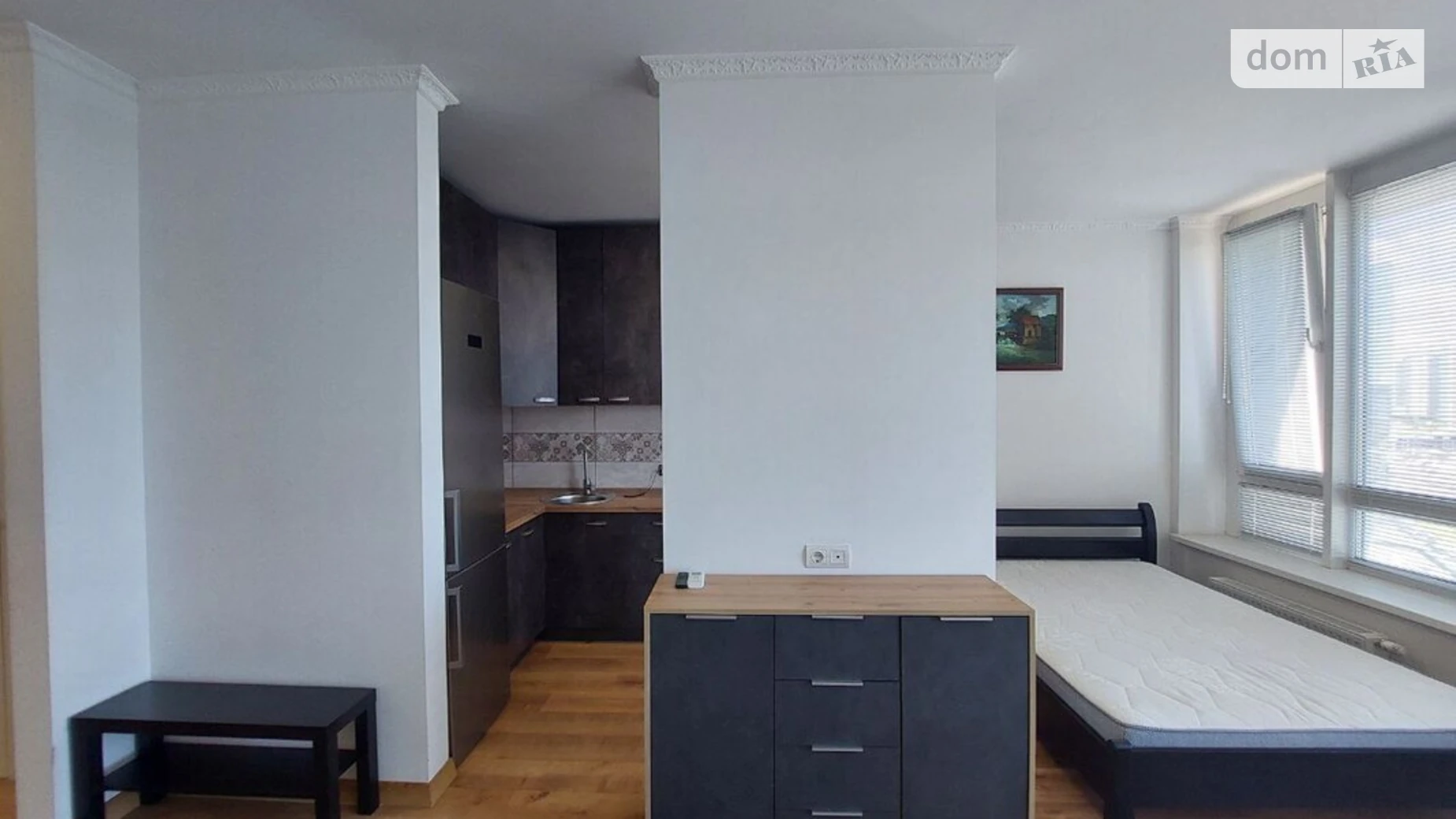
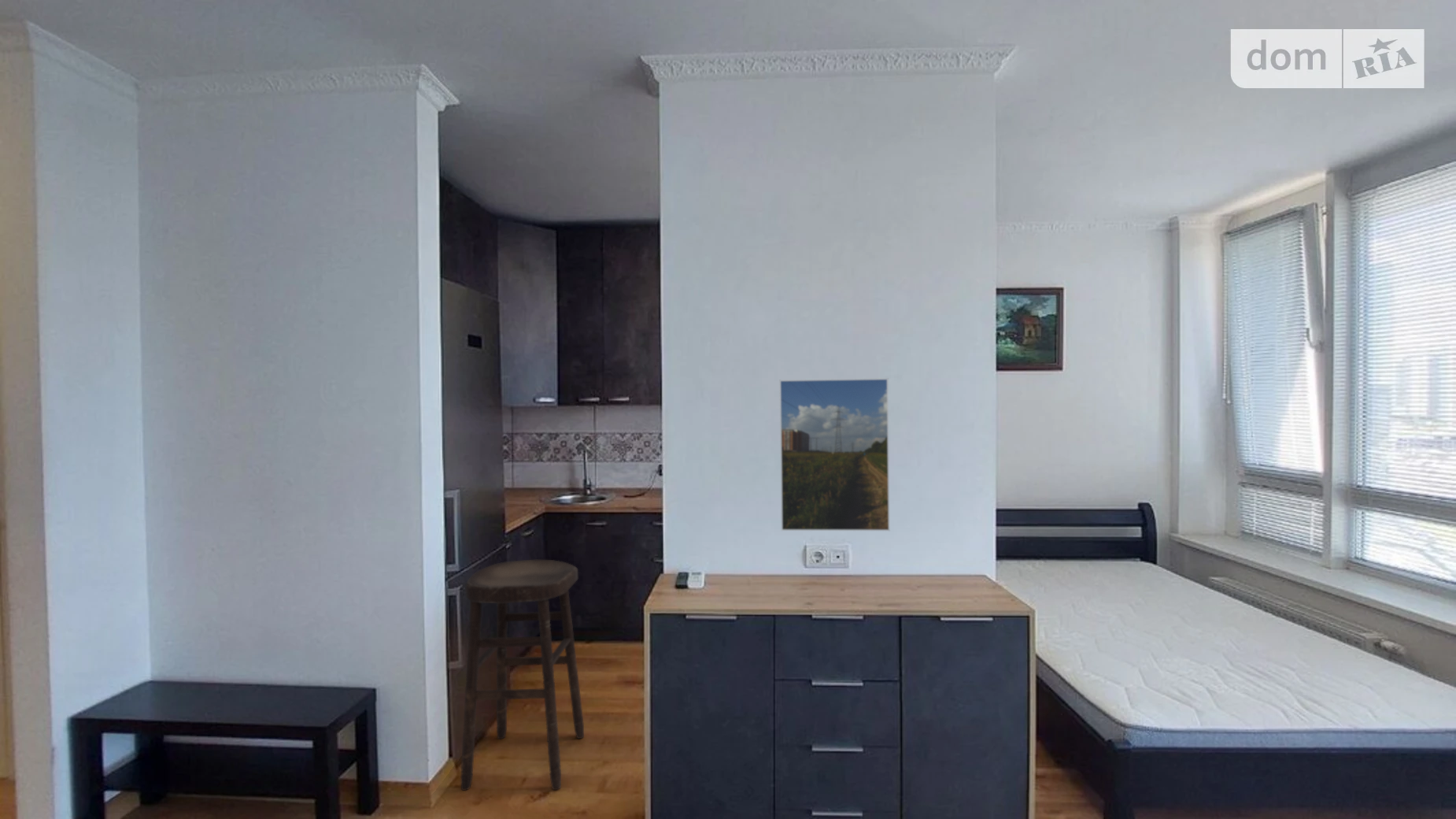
+ stool (525, 665)
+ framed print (833, 454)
